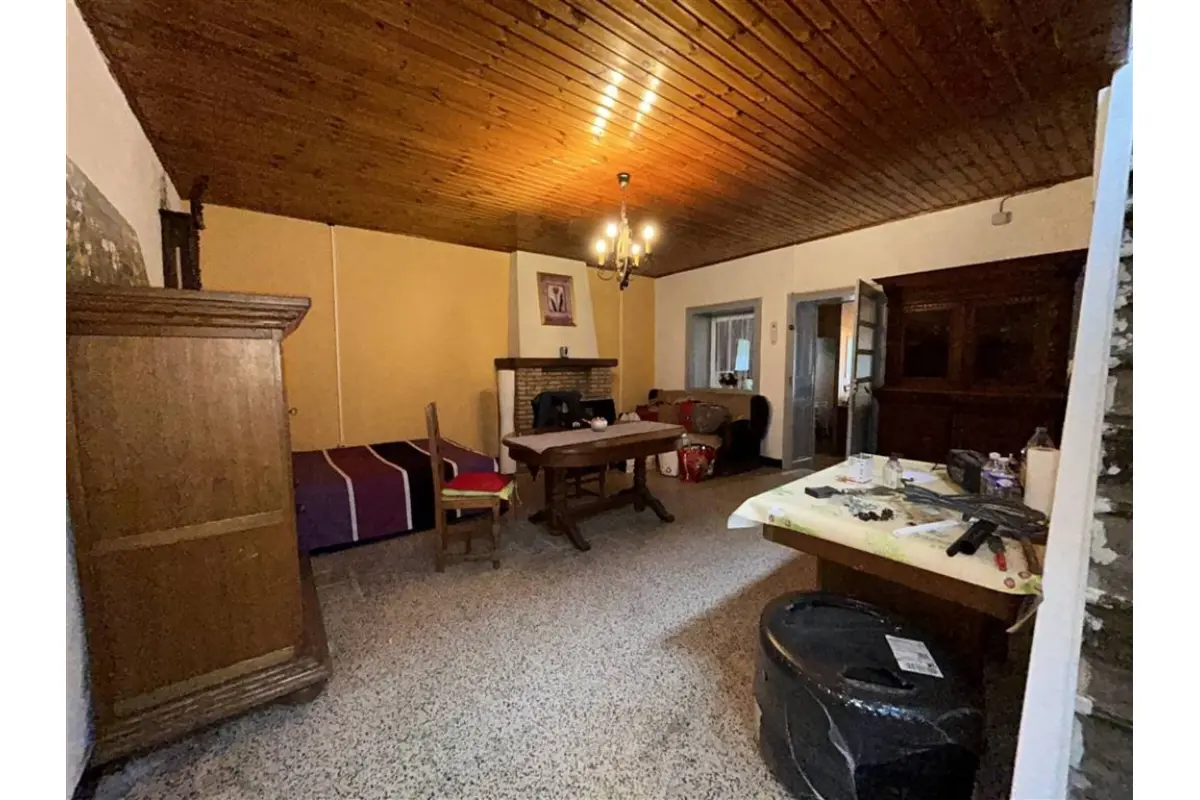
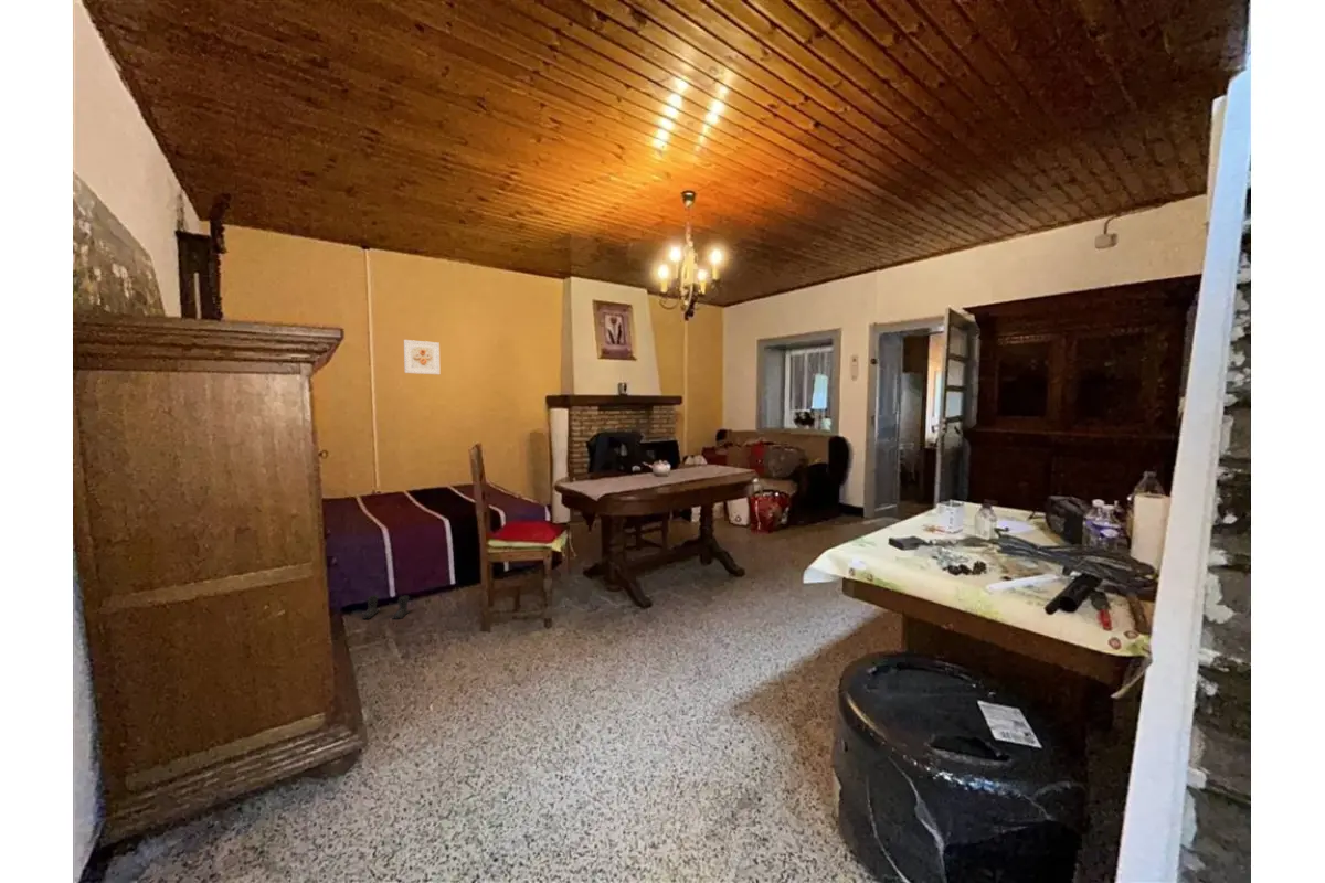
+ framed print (422, 357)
+ boots (378, 609)
